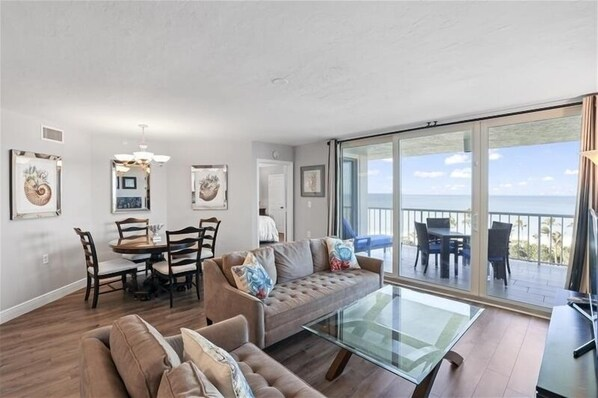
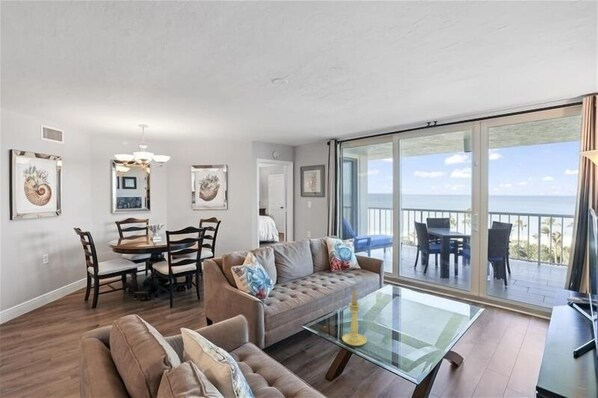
+ candle holder (354, 315)
